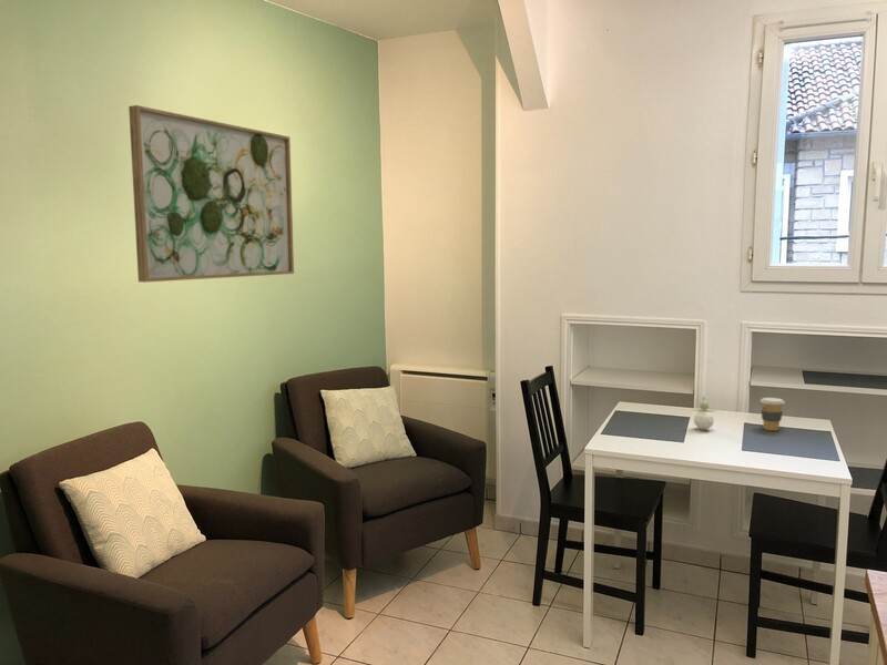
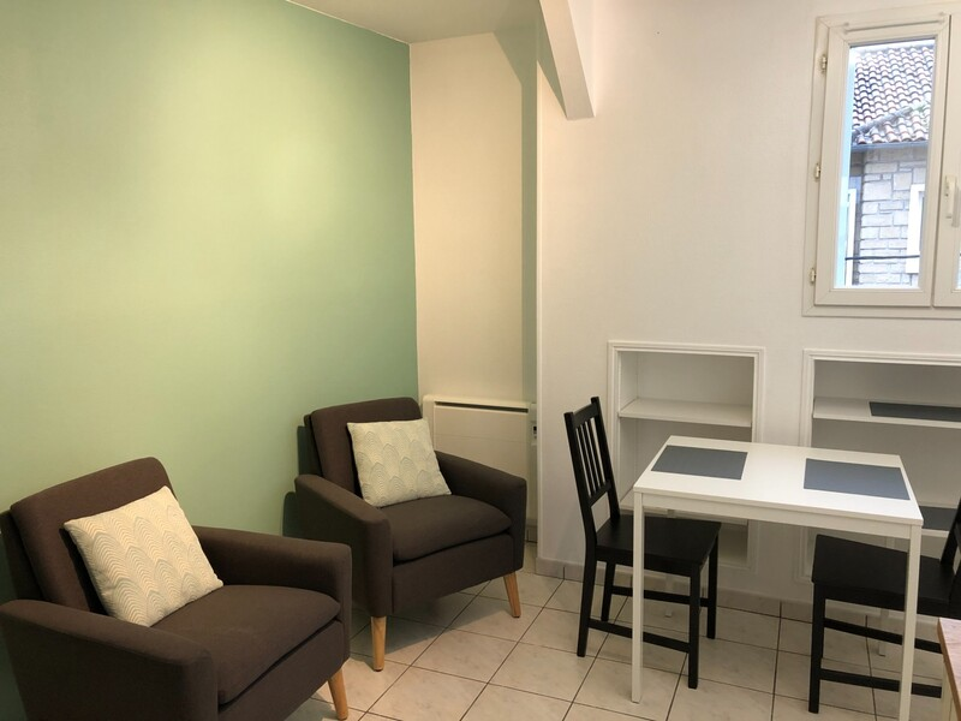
- wall art (224, 201)
- flower (704, 413)
- coffee cup (772, 413)
